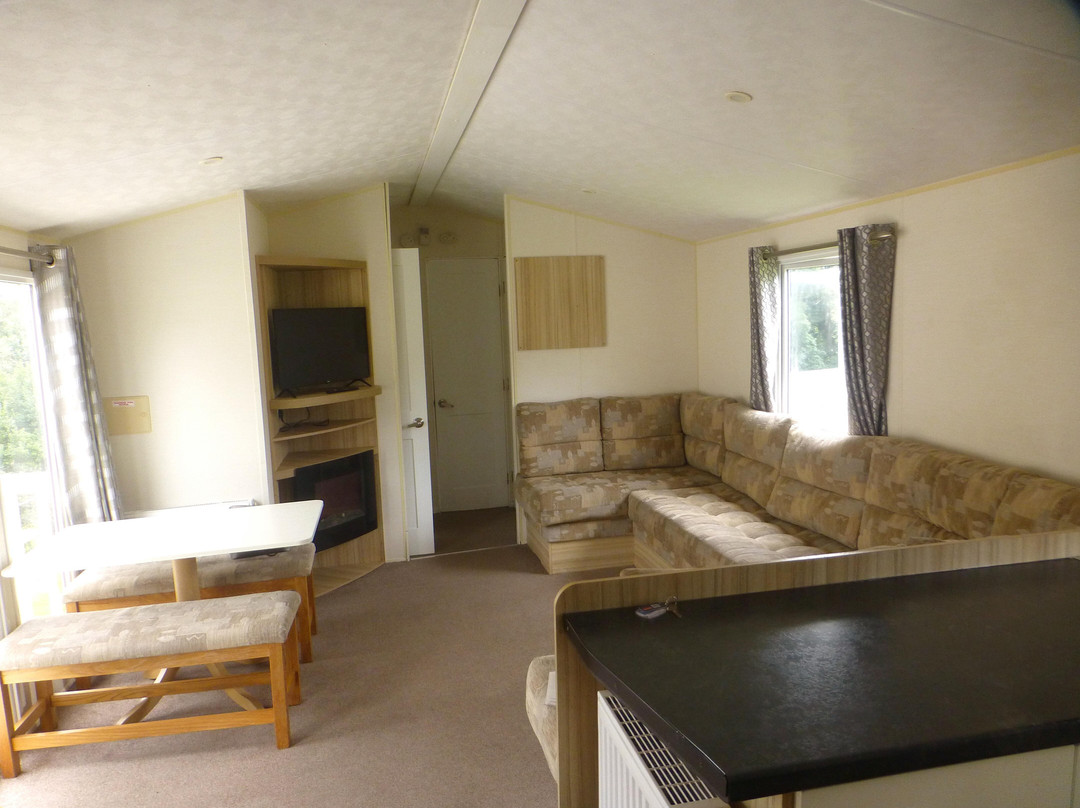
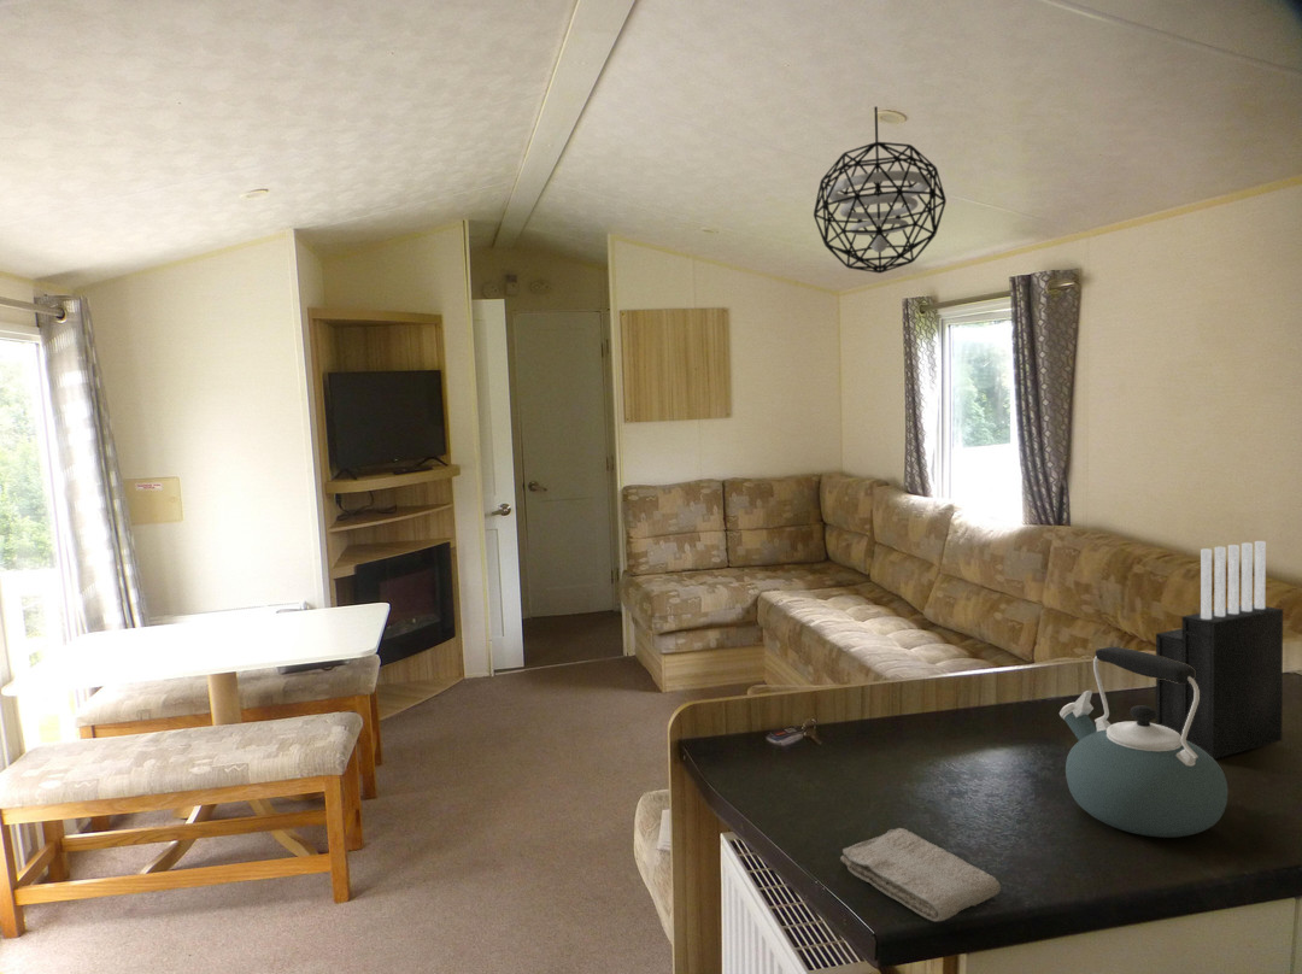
+ pendant light (878, 190)
+ knife block (1212, 641)
+ washcloth (916, 869)
+ kettle (1131, 729)
